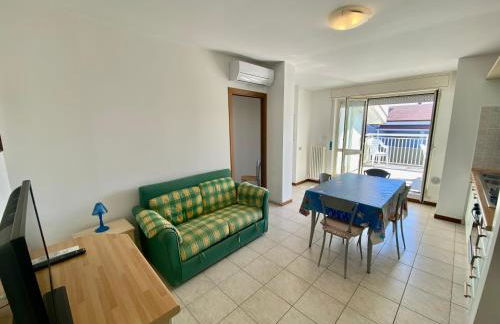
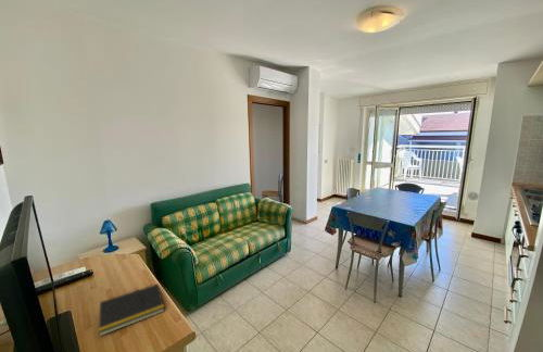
+ notepad (132, 306)
